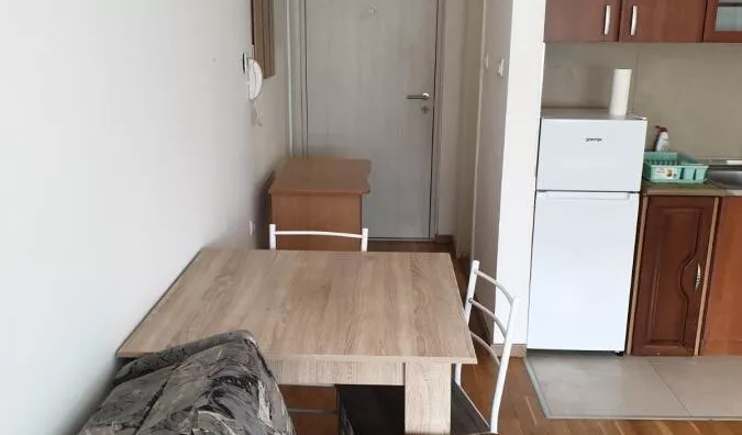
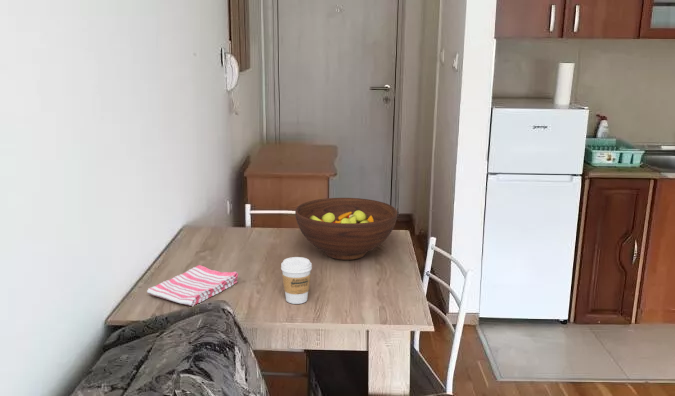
+ dish towel (194, 283)
+ fruit bowl (345, 232)
+ coffee cup (296, 280)
